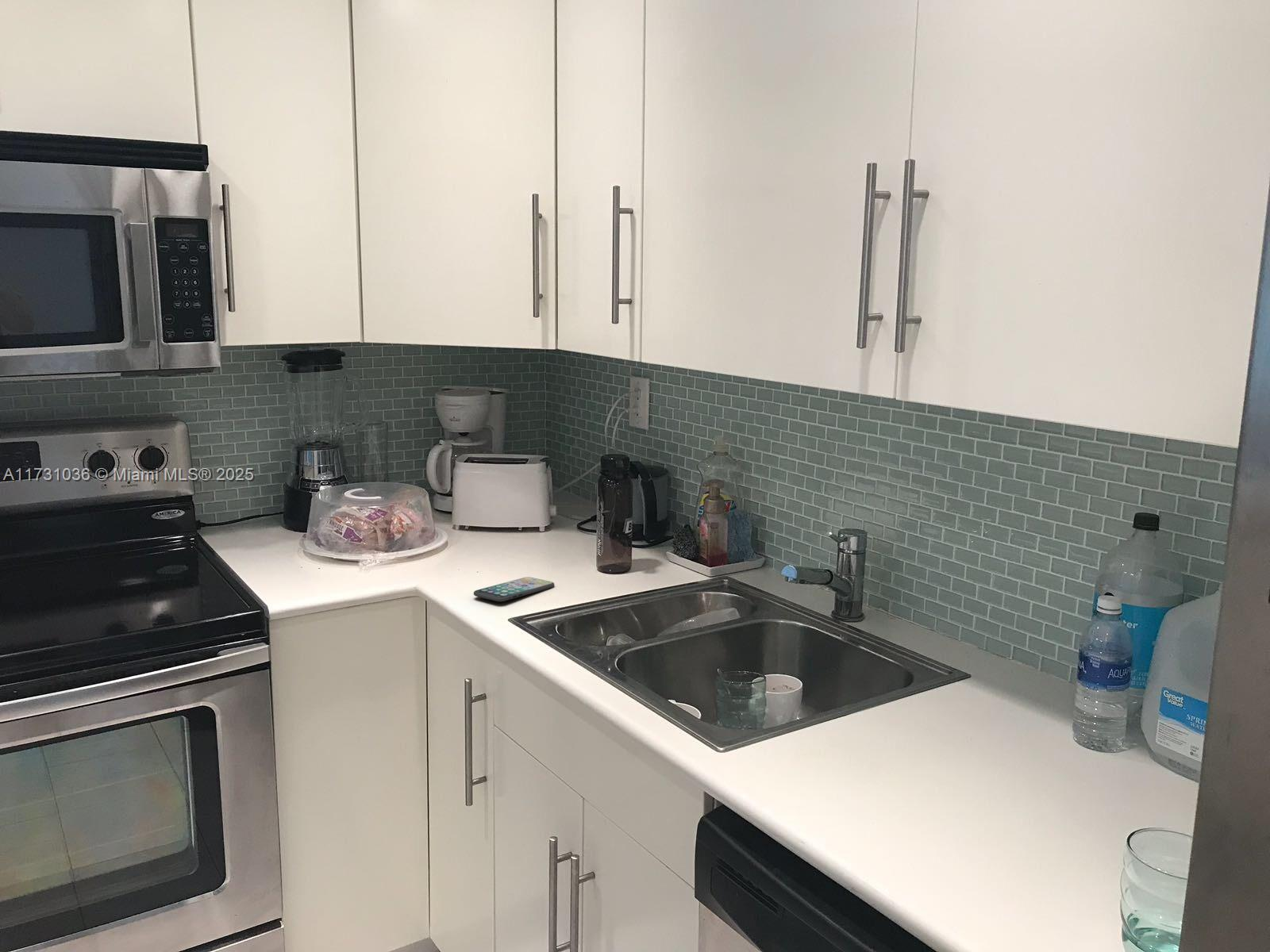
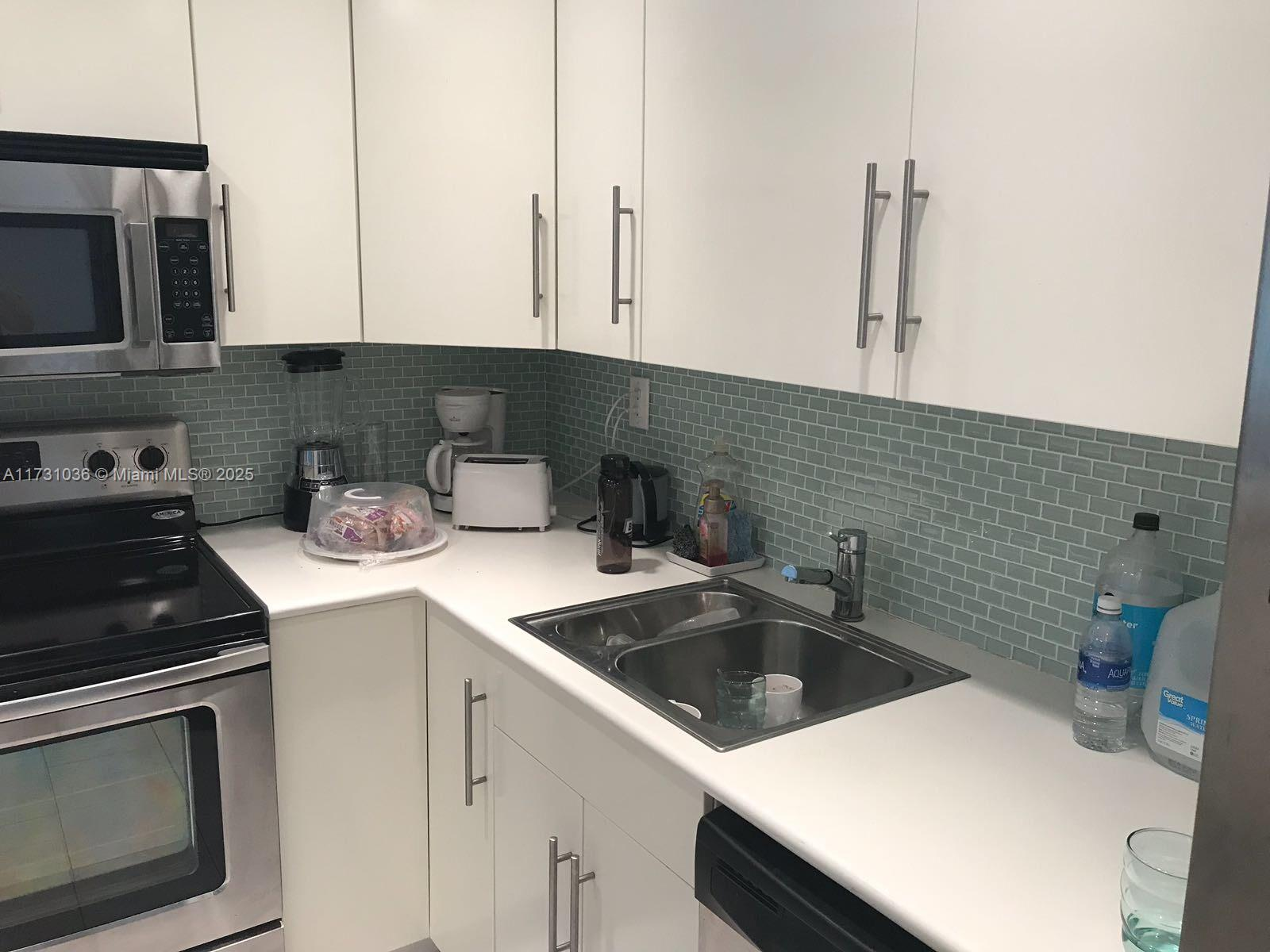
- smartphone (514, 589)
